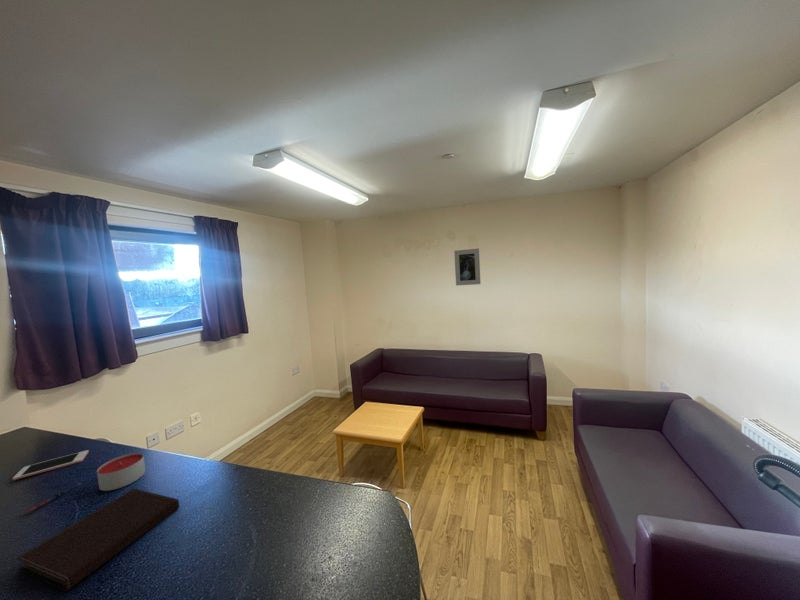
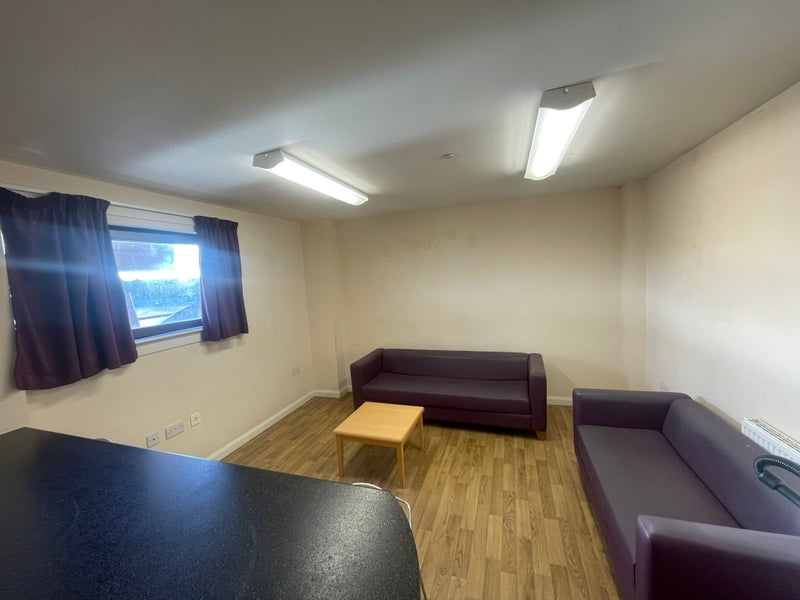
- candle (122, 470)
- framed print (467, 267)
- notebook (106, 530)
- cell phone (53, 464)
- pen (55, 496)
